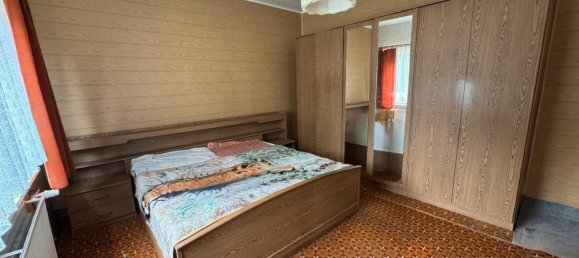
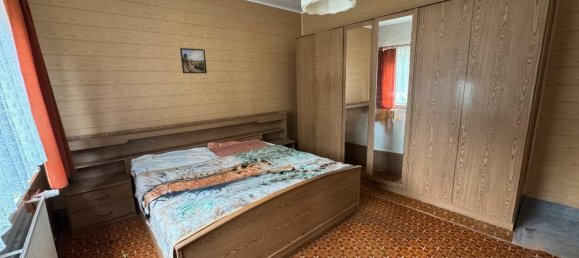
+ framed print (193, 61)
